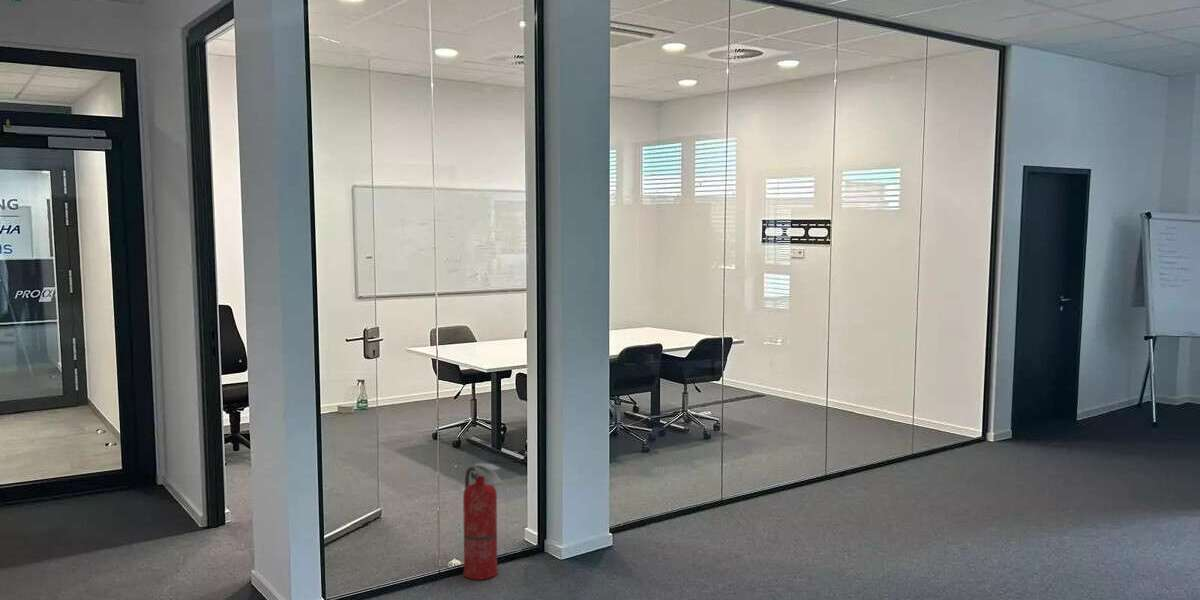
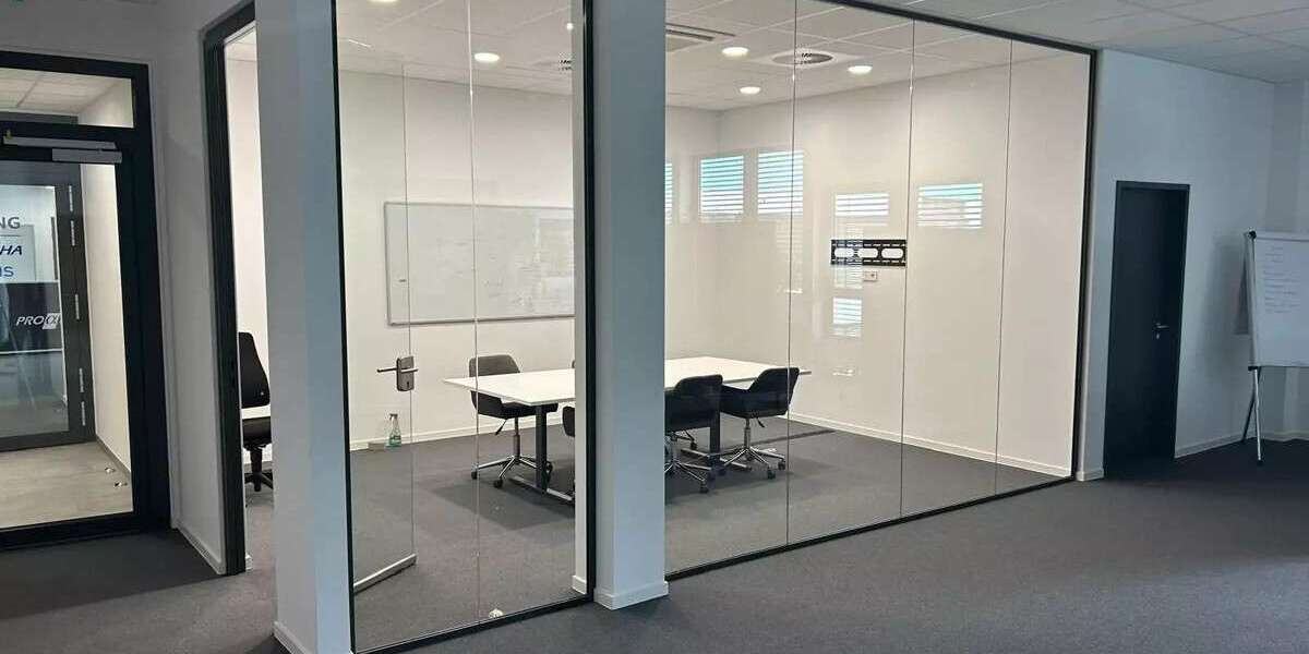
- fire extinguisher (482, 518)
